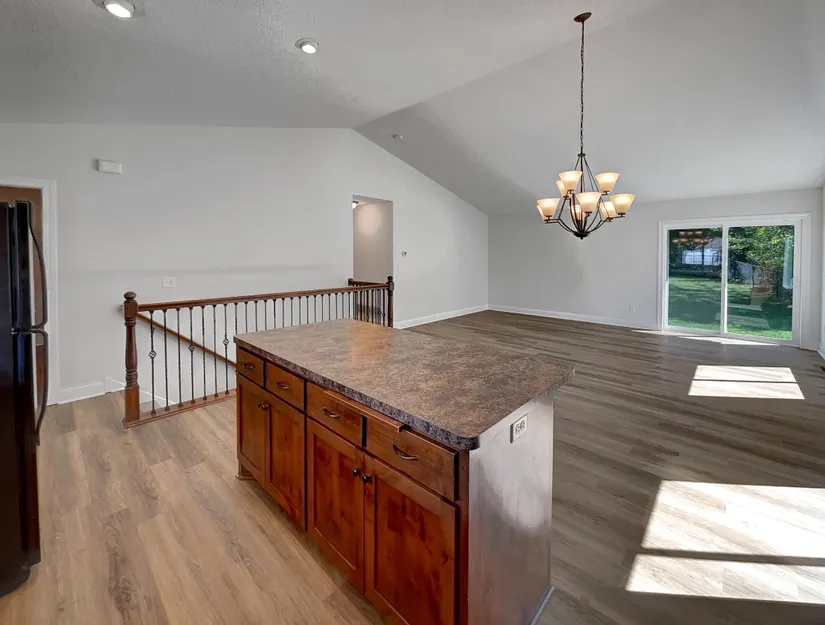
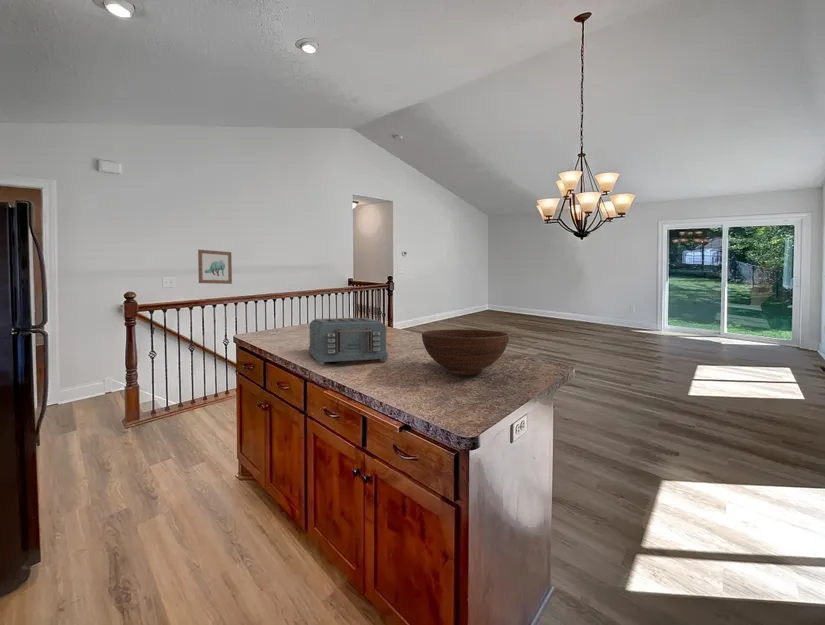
+ fruit bowl (464, 352)
+ toaster (347, 338)
+ wall art (215, 267)
